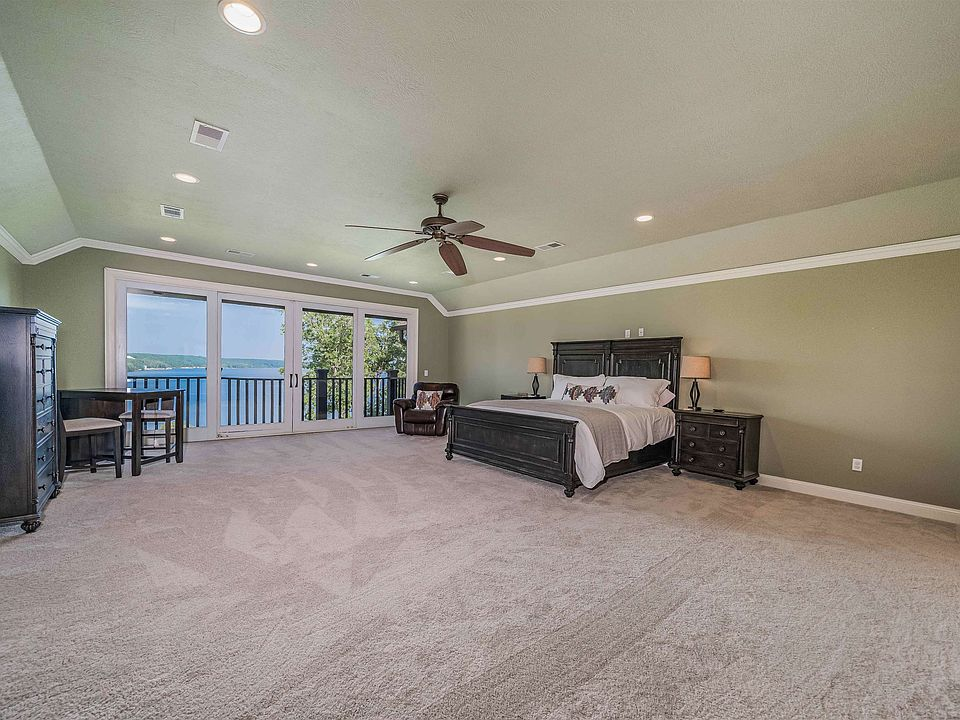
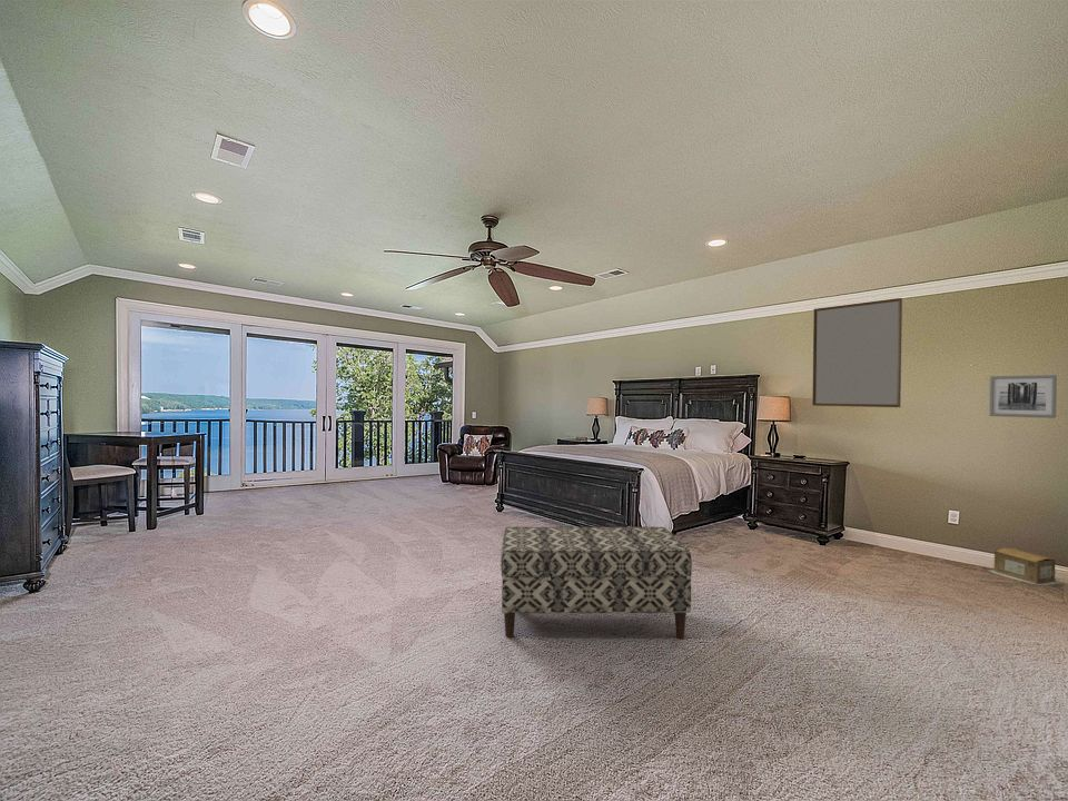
+ wall art (1021, 396)
+ bench (590, 578)
+ cardboard box (1025, 564)
+ home mirror (854, 355)
